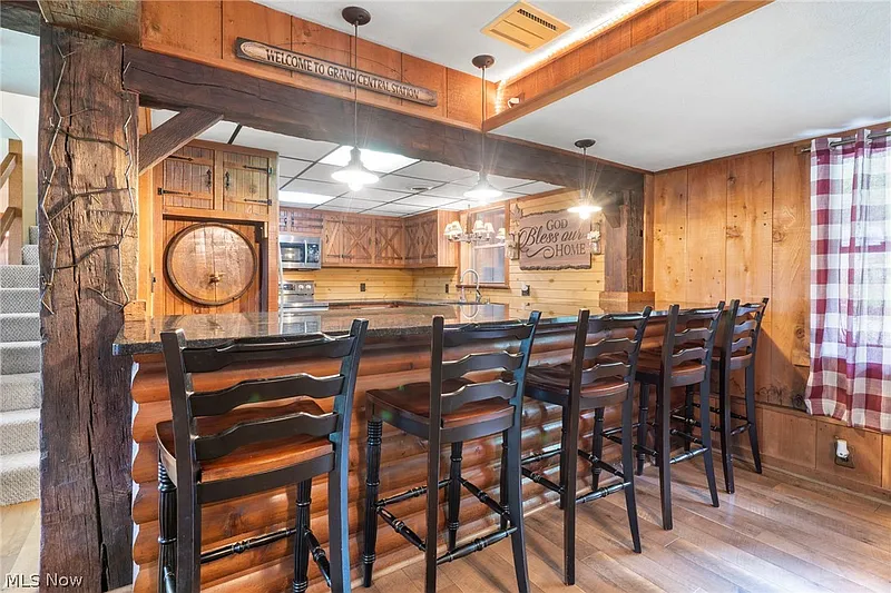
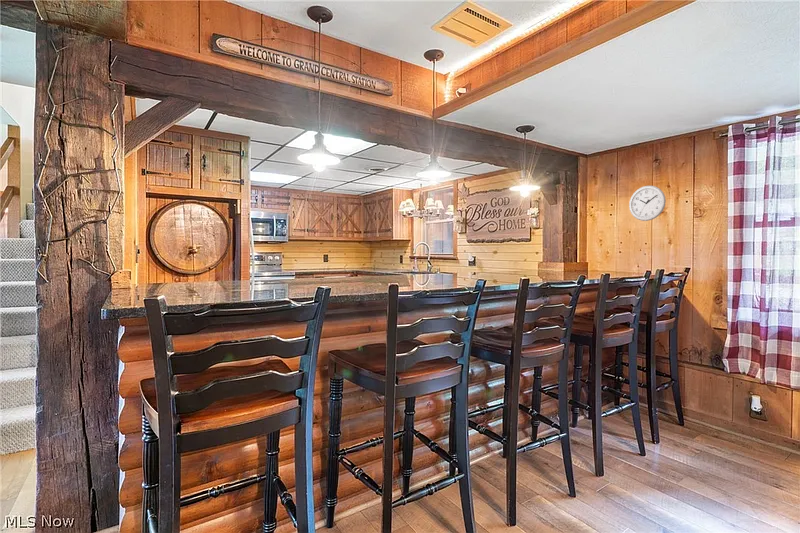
+ wall clock (646, 203)
